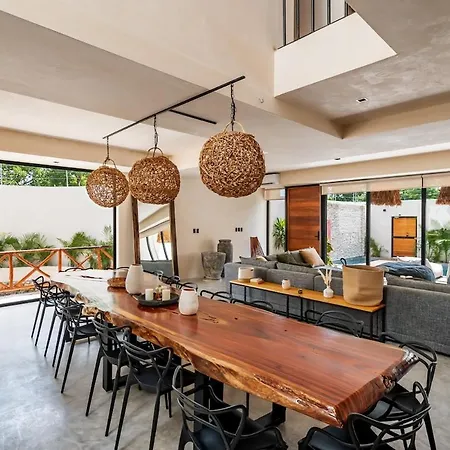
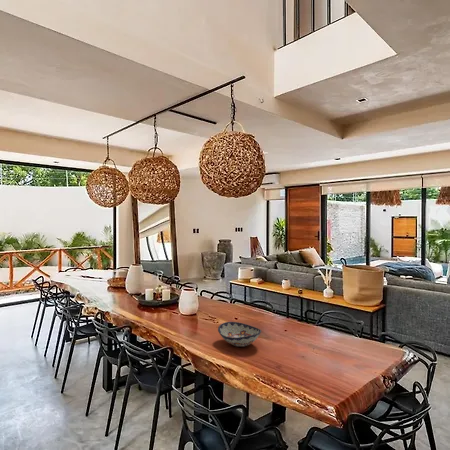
+ decorative bowl (239, 335)
